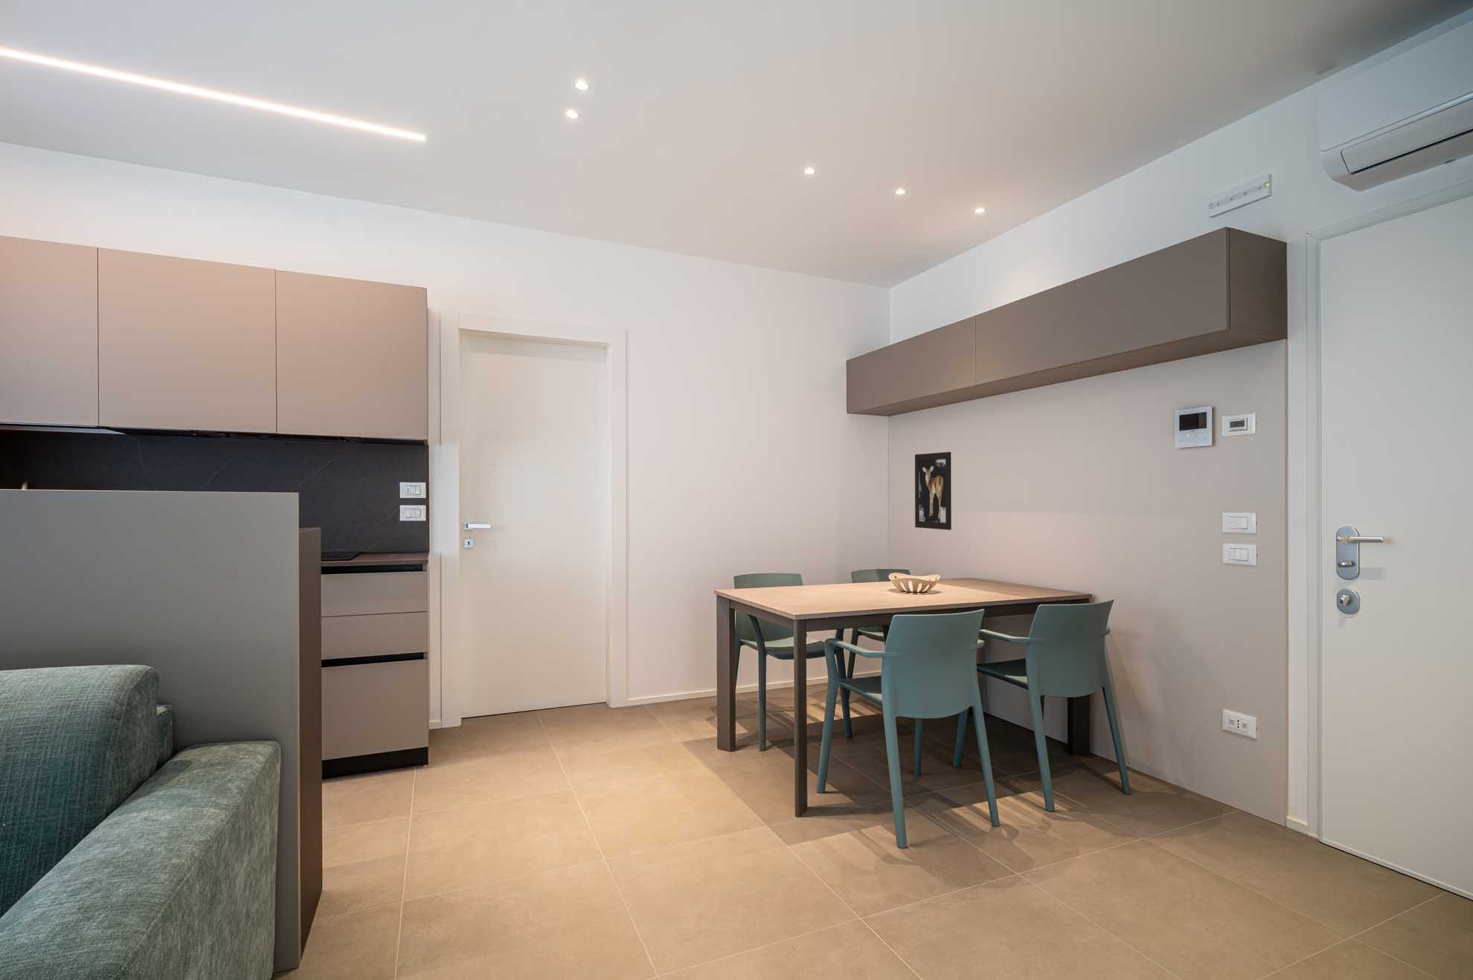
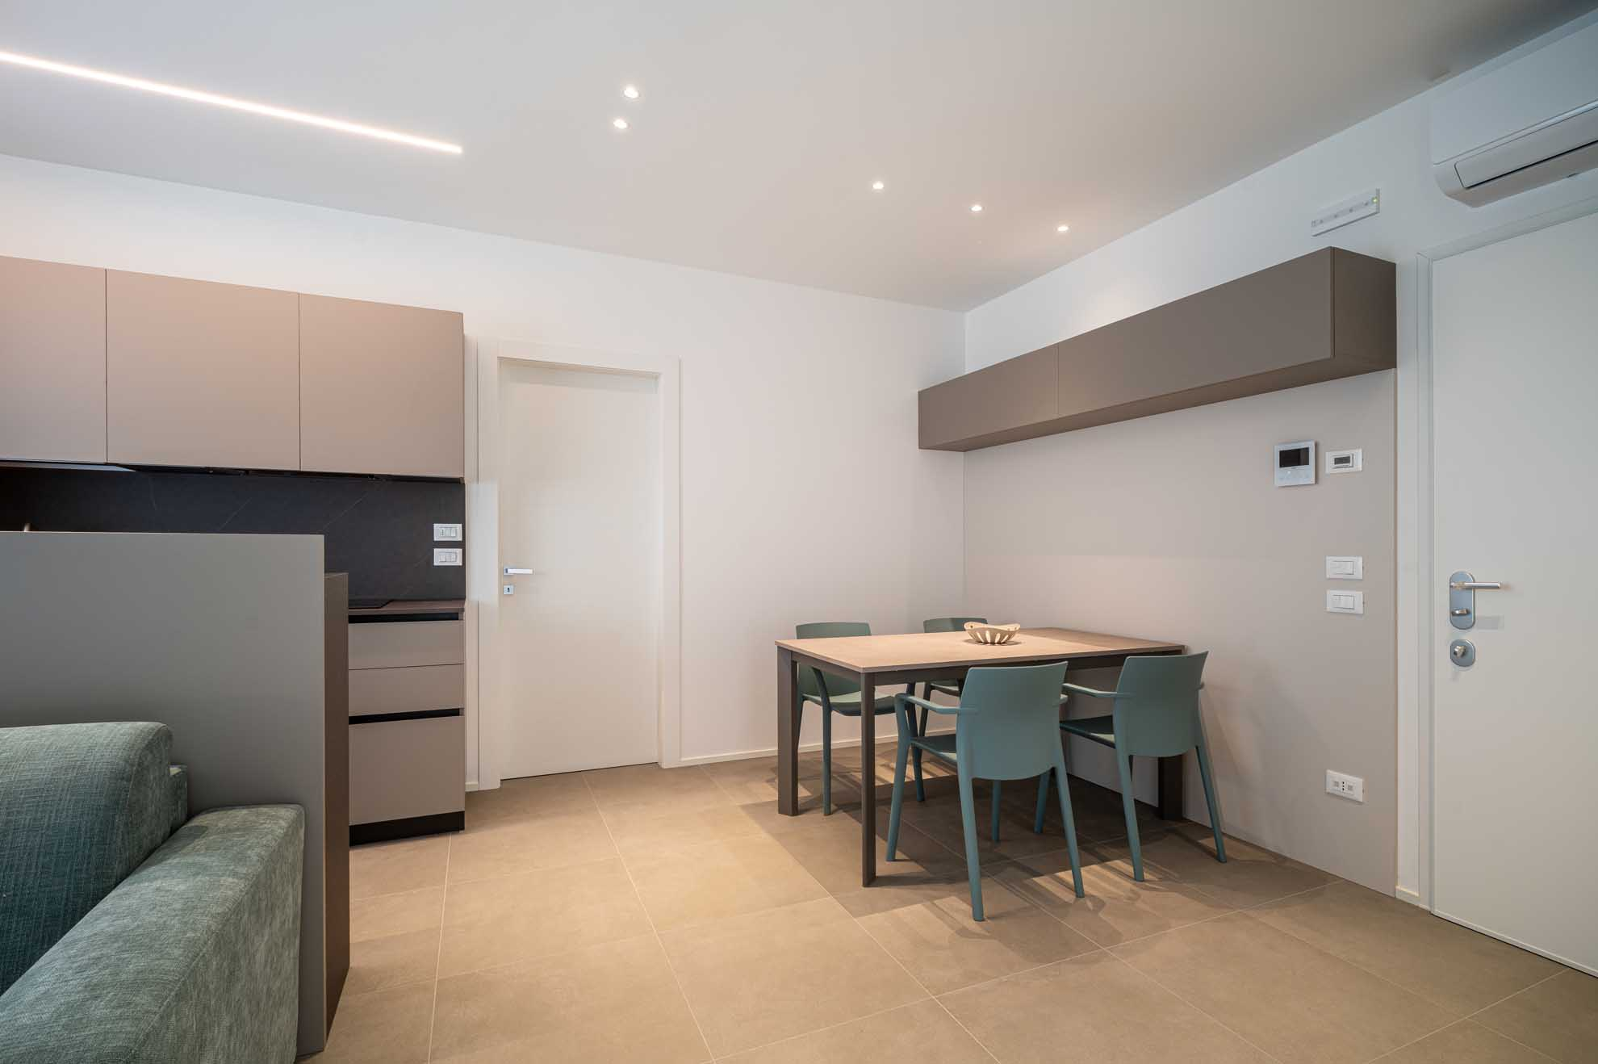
- wall art (932, 491)
